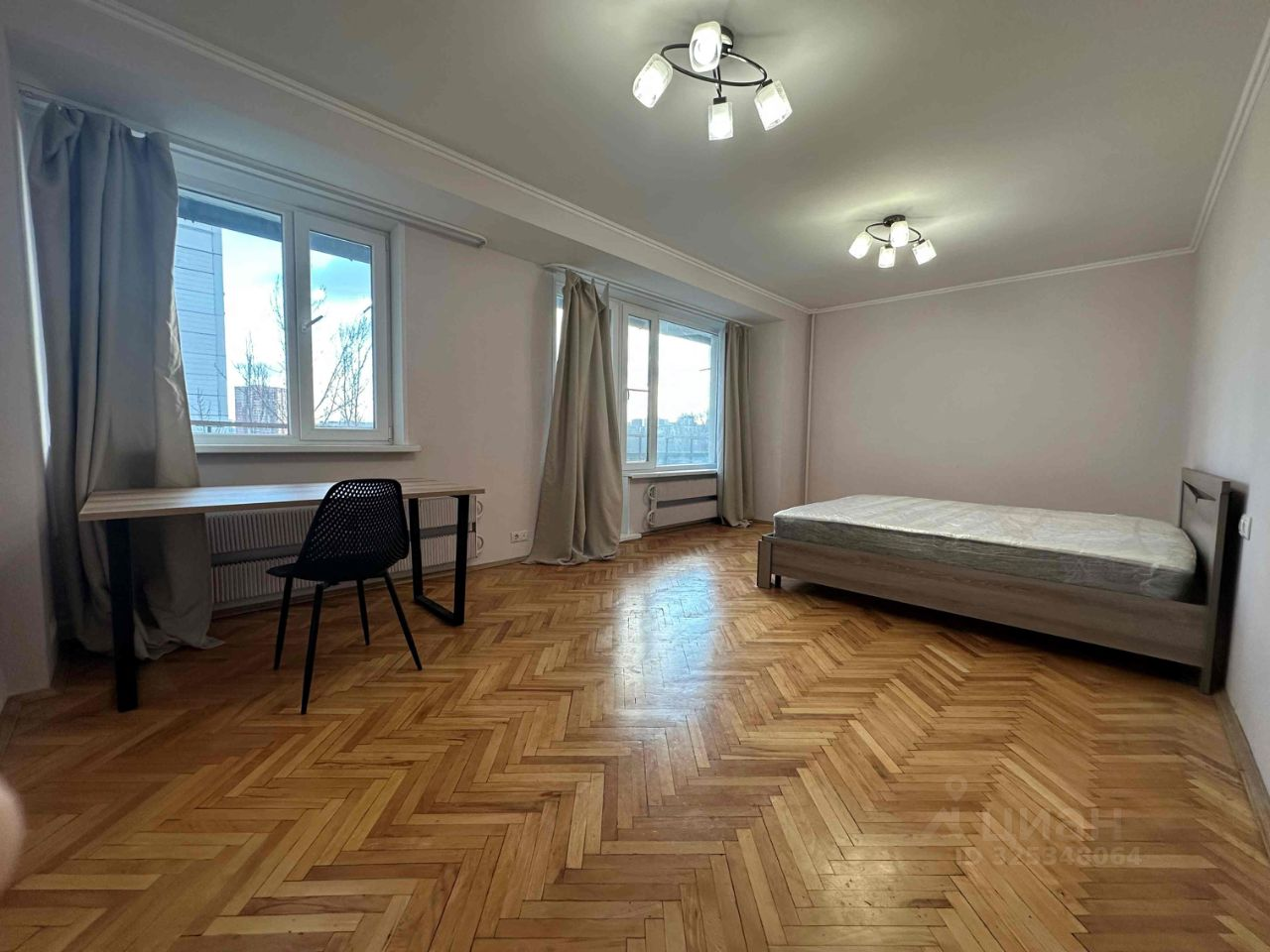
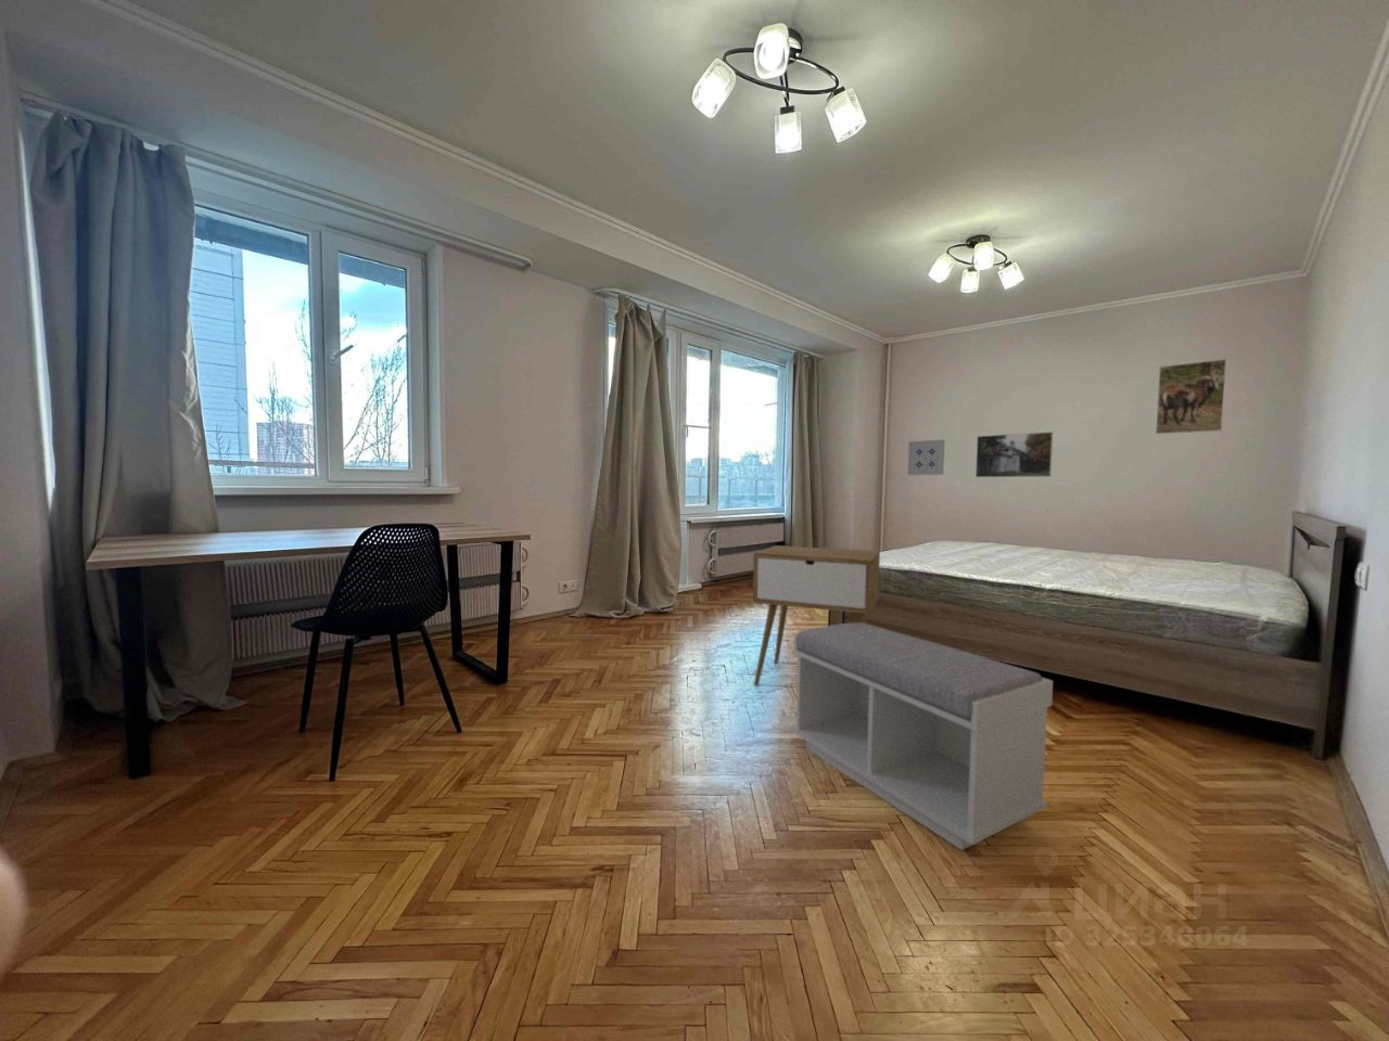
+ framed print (1013, 455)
+ nightstand (817, 608)
+ wall art (925, 457)
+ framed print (1189, 397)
+ bench (903, 714)
